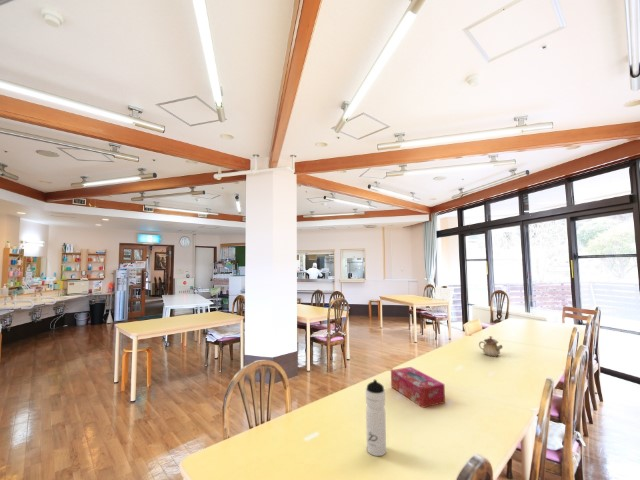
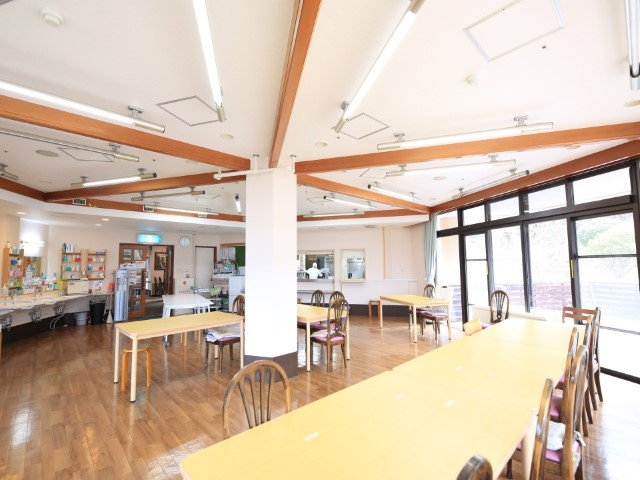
- tissue box (416, 385)
- teapot (490, 345)
- water bottle (375, 414)
